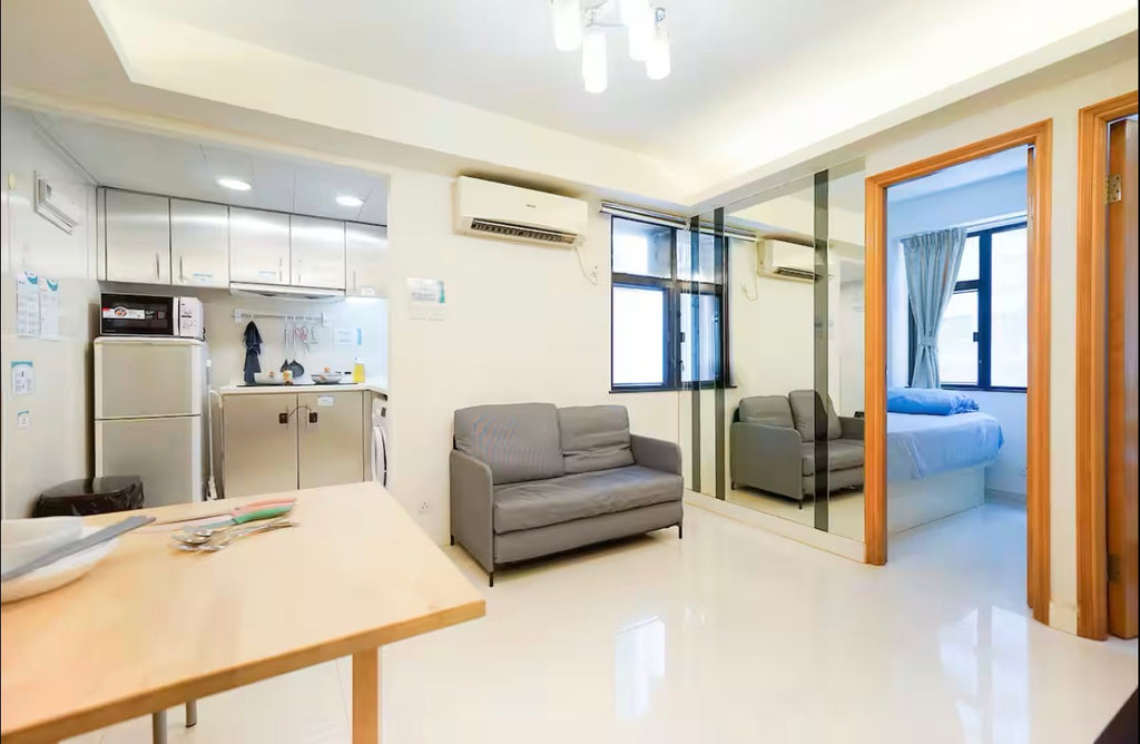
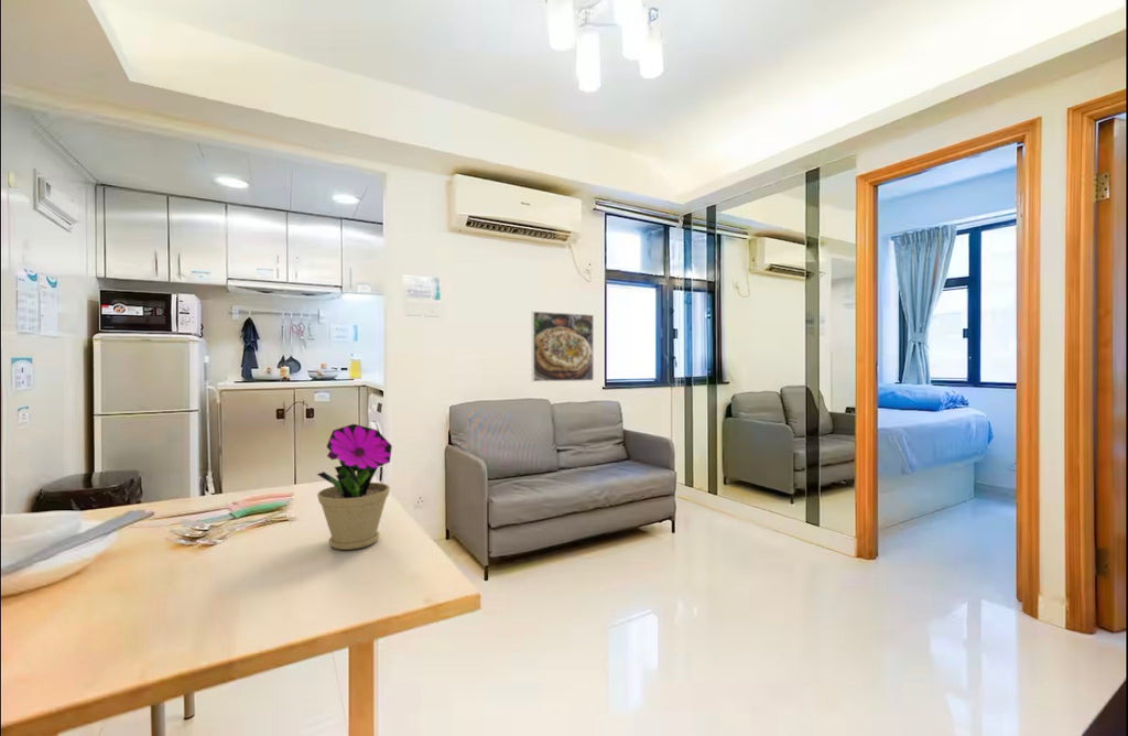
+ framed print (563, 347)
+ flower pot (355, 484)
